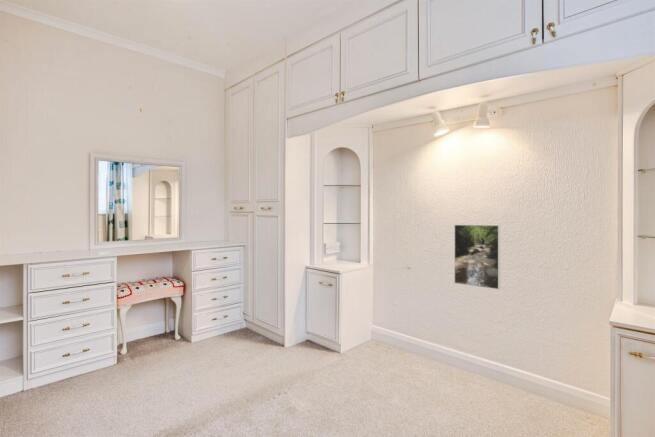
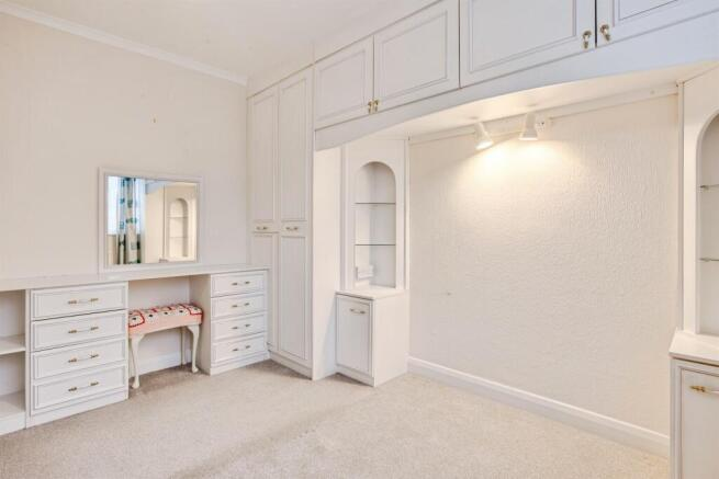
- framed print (476, 255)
